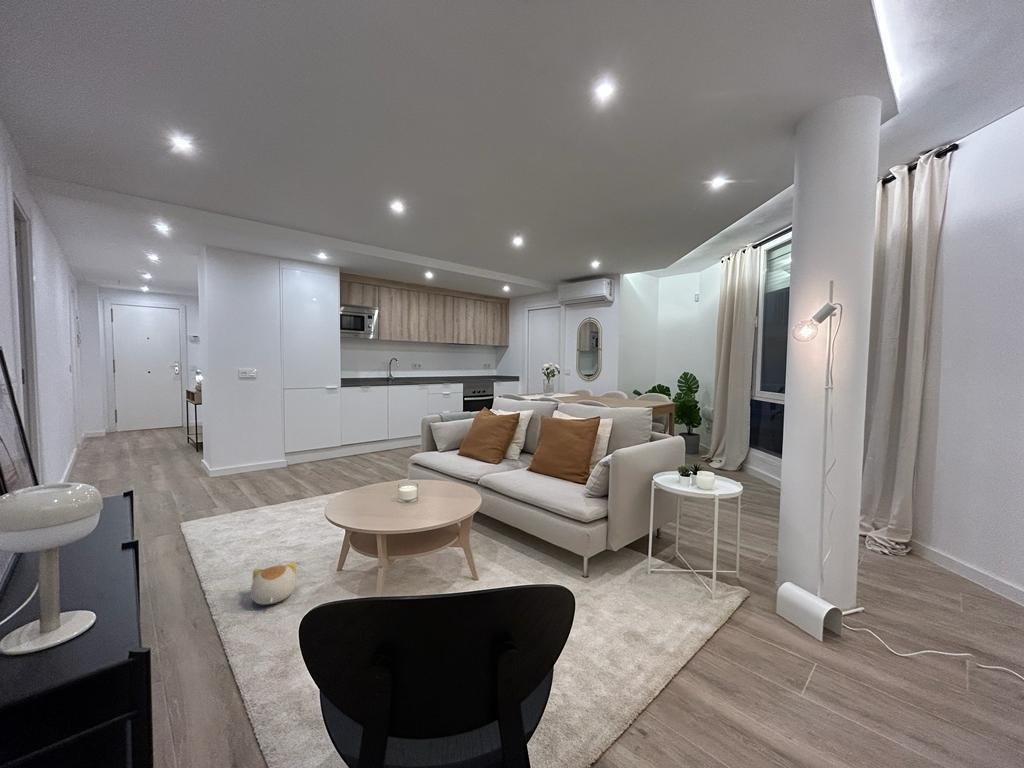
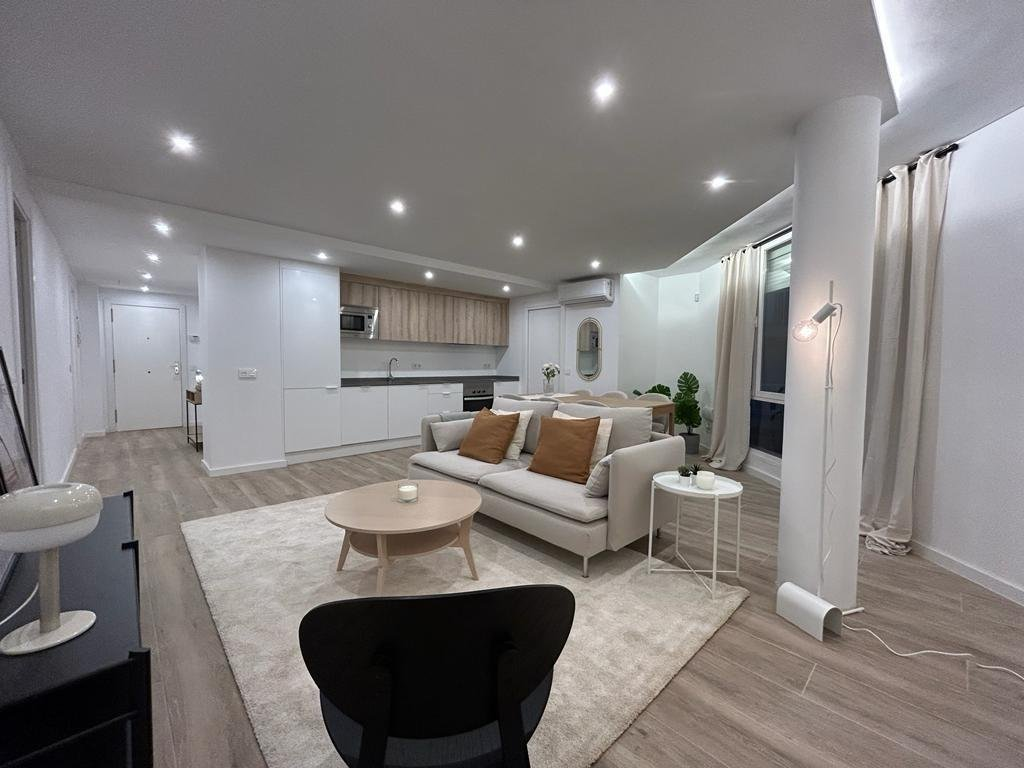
- plush toy (273, 585)
